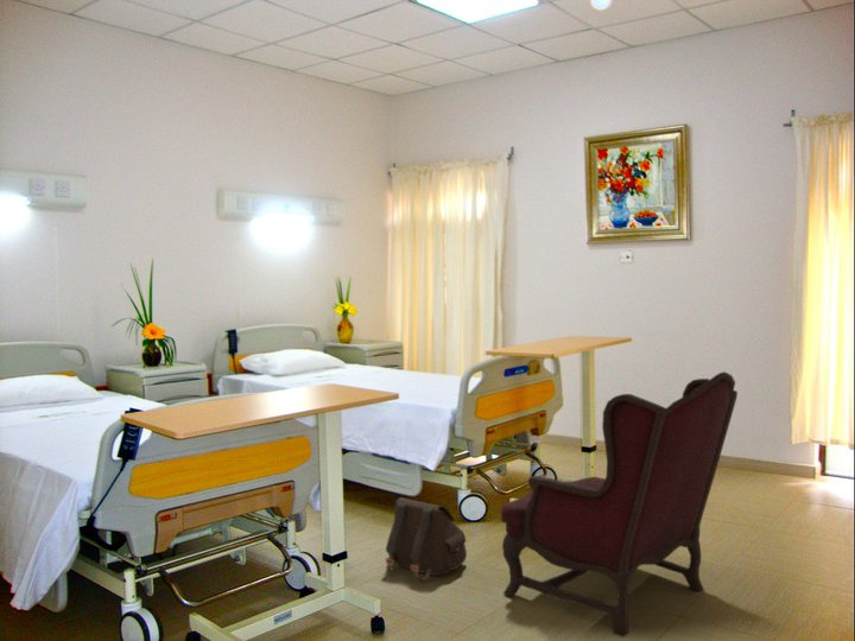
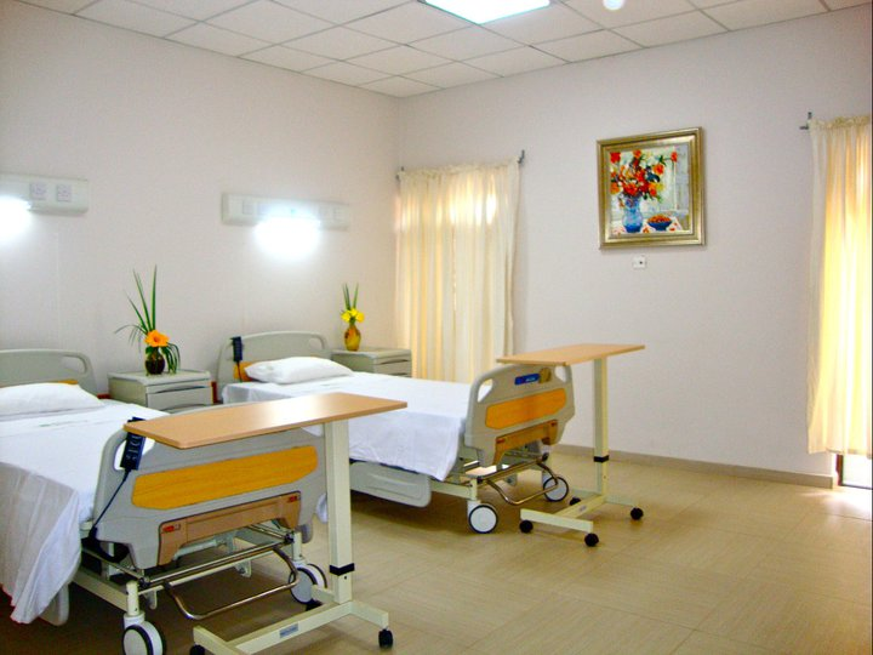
- armchair (623, 481)
- satchel (423, 534)
